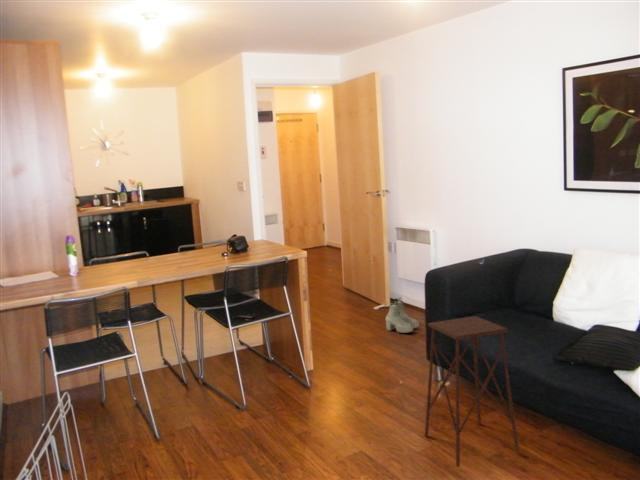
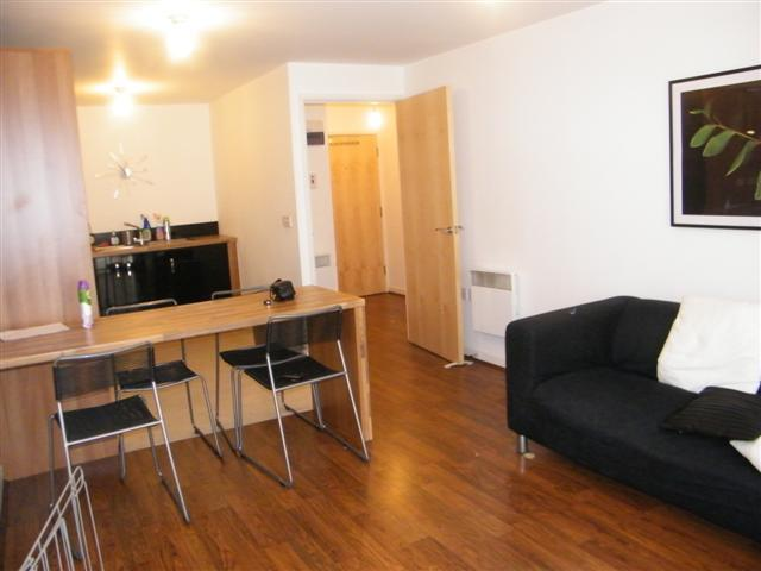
- side table (467, 385)
- boots (401, 315)
